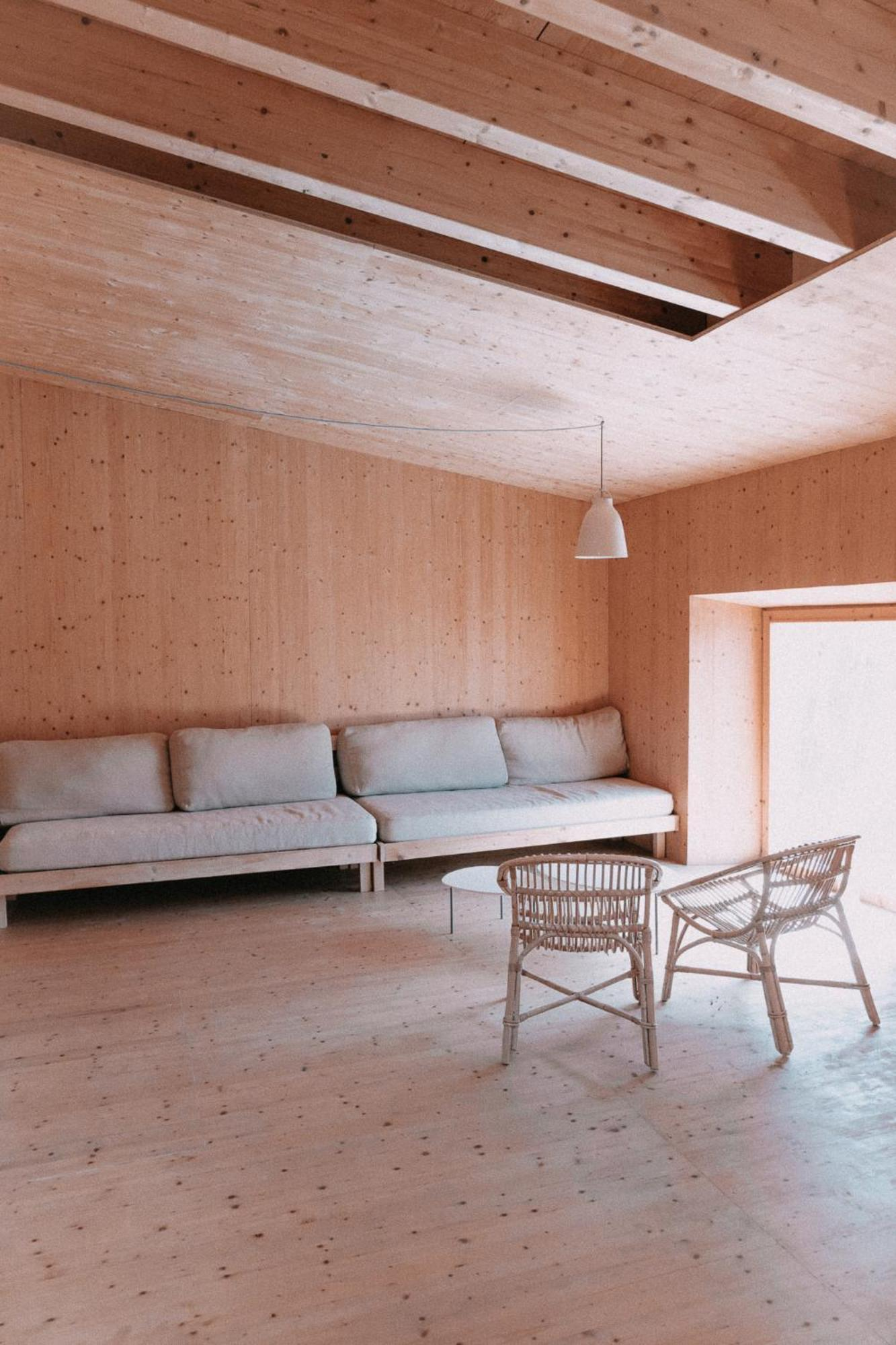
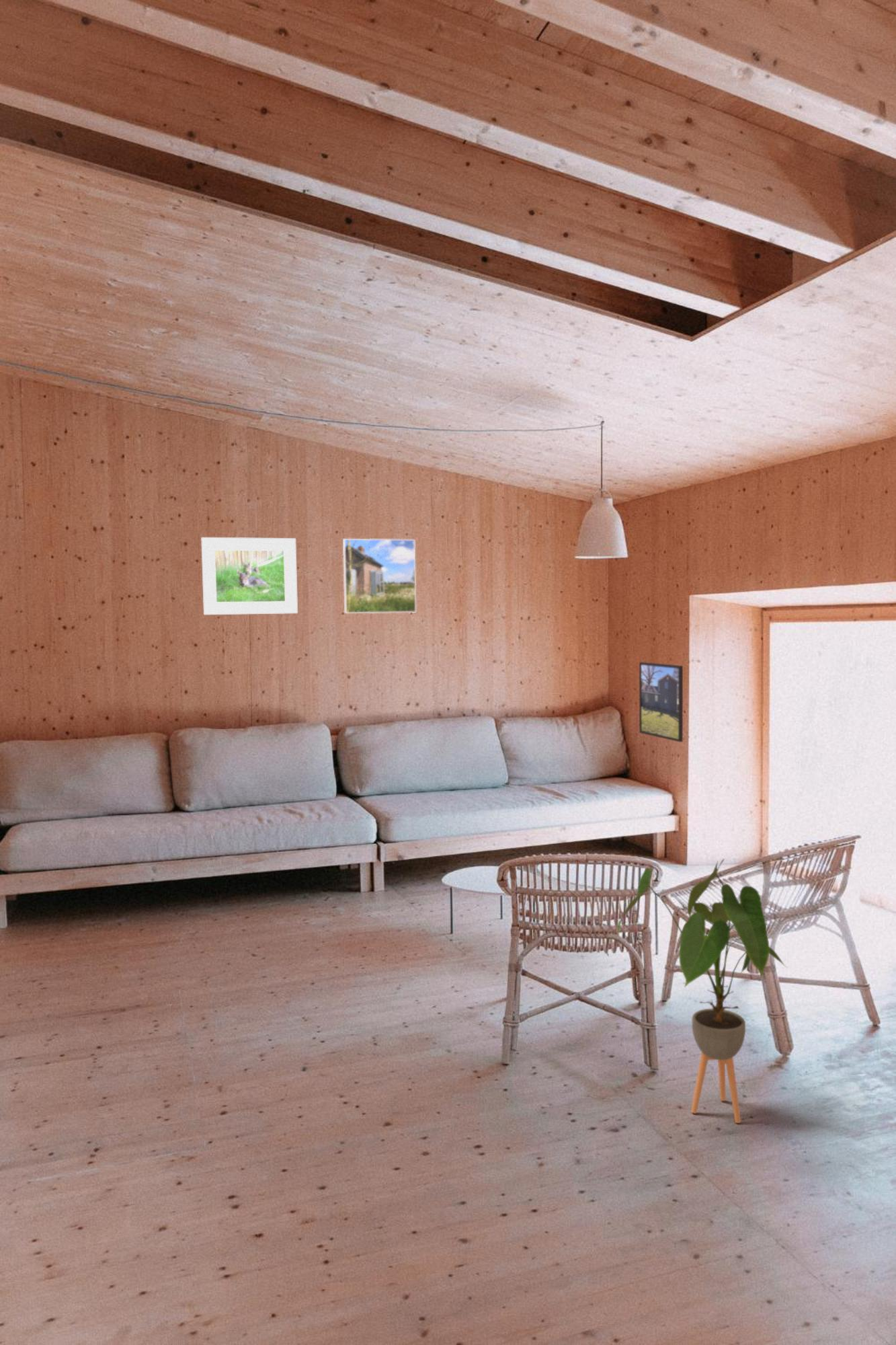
+ house plant (716, 995)
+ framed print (380, 576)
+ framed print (250, 576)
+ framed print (660, 700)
